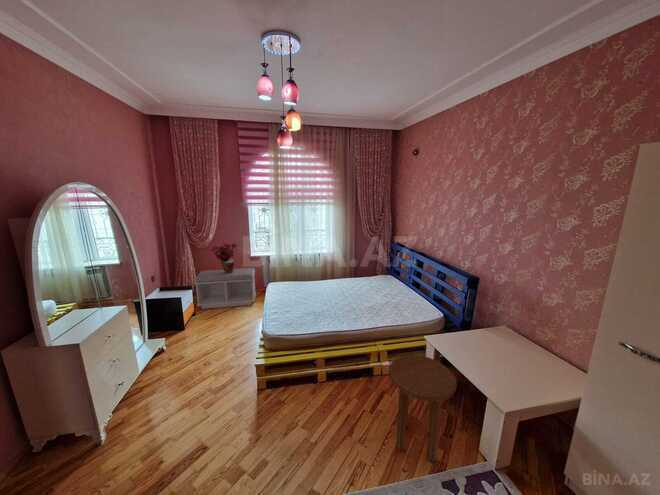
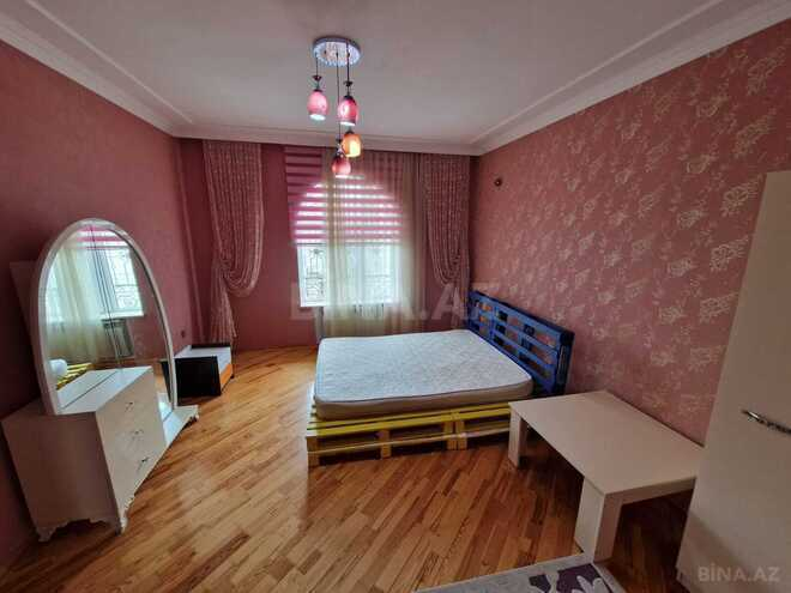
- bench (227, 287)
- side table (419, 399)
- potted plant (225, 258)
